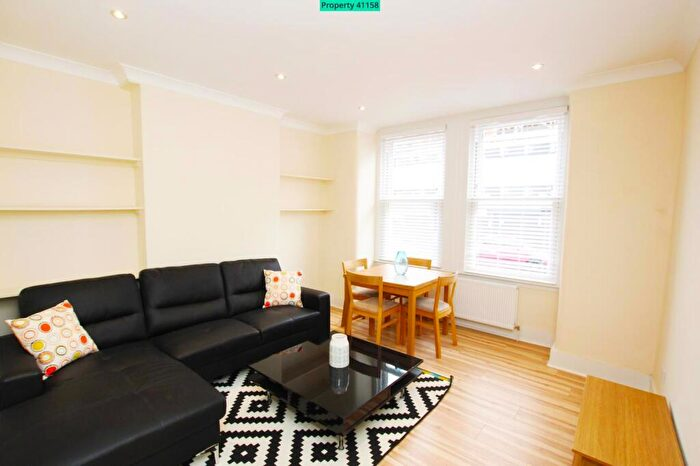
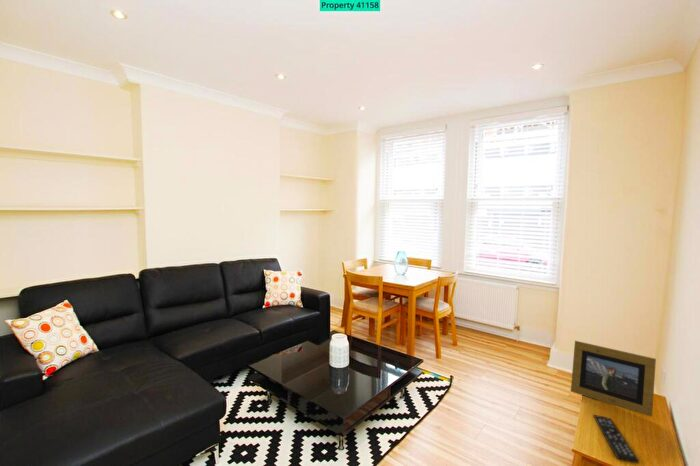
+ picture frame (611, 372)
+ remote control (613, 435)
